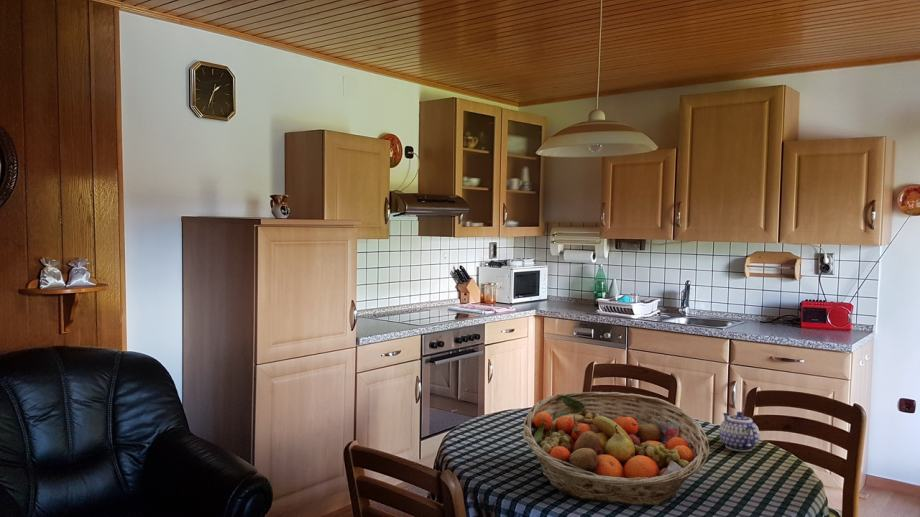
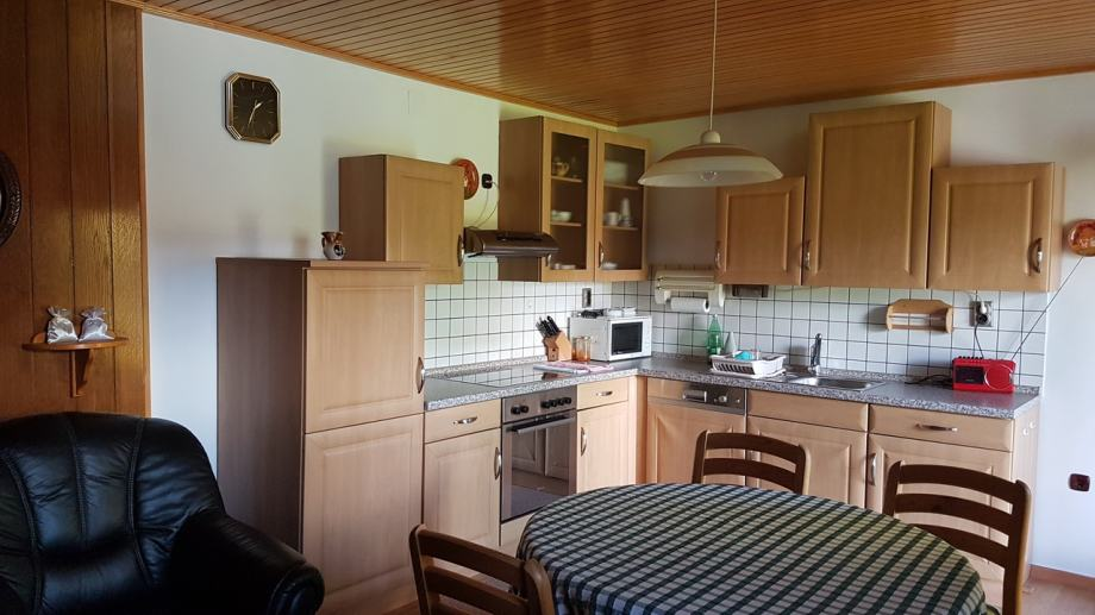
- fruit basket (612, 445)
- teapot (739, 429)
